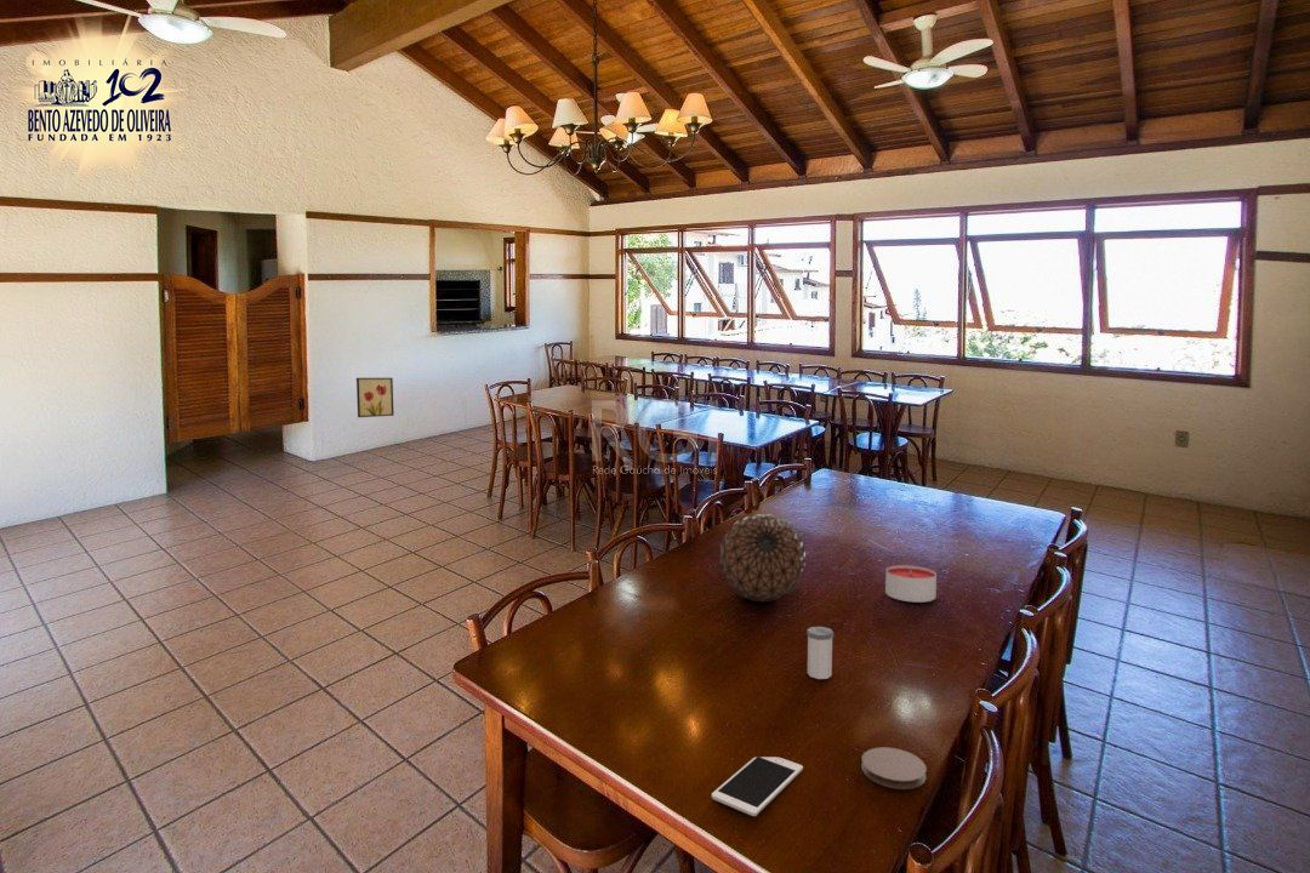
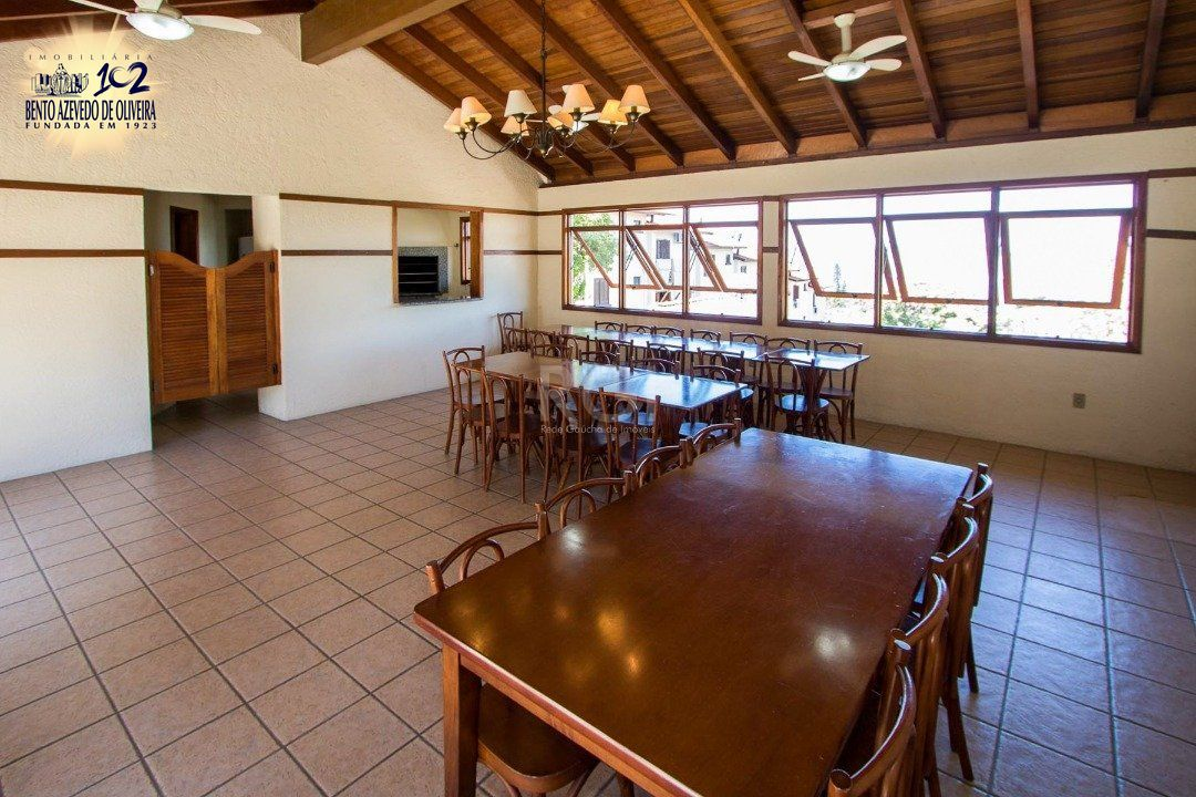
- coaster (893, 766)
- wall art (375, 396)
- candle (910, 582)
- cell phone (758, 781)
- salt shaker (819, 652)
- decorative ball (761, 558)
